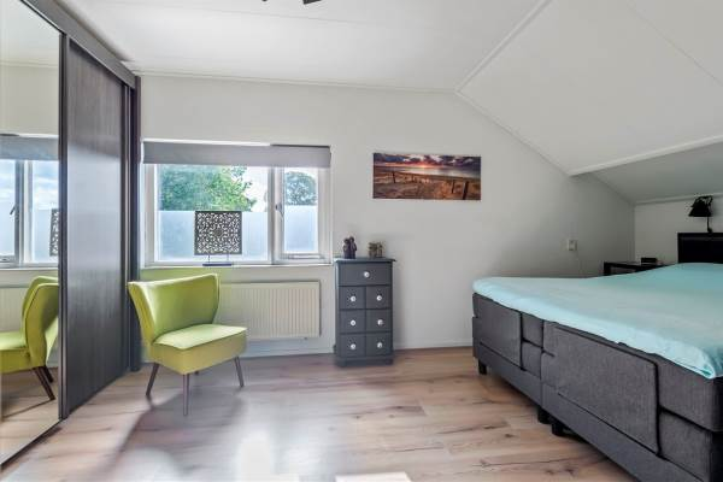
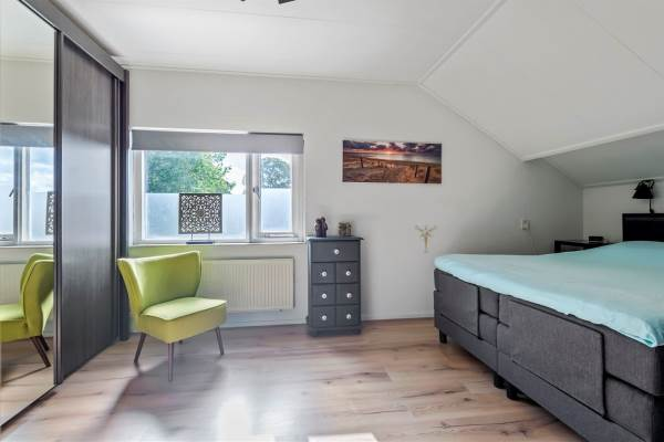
+ wall ornament (426, 239)
